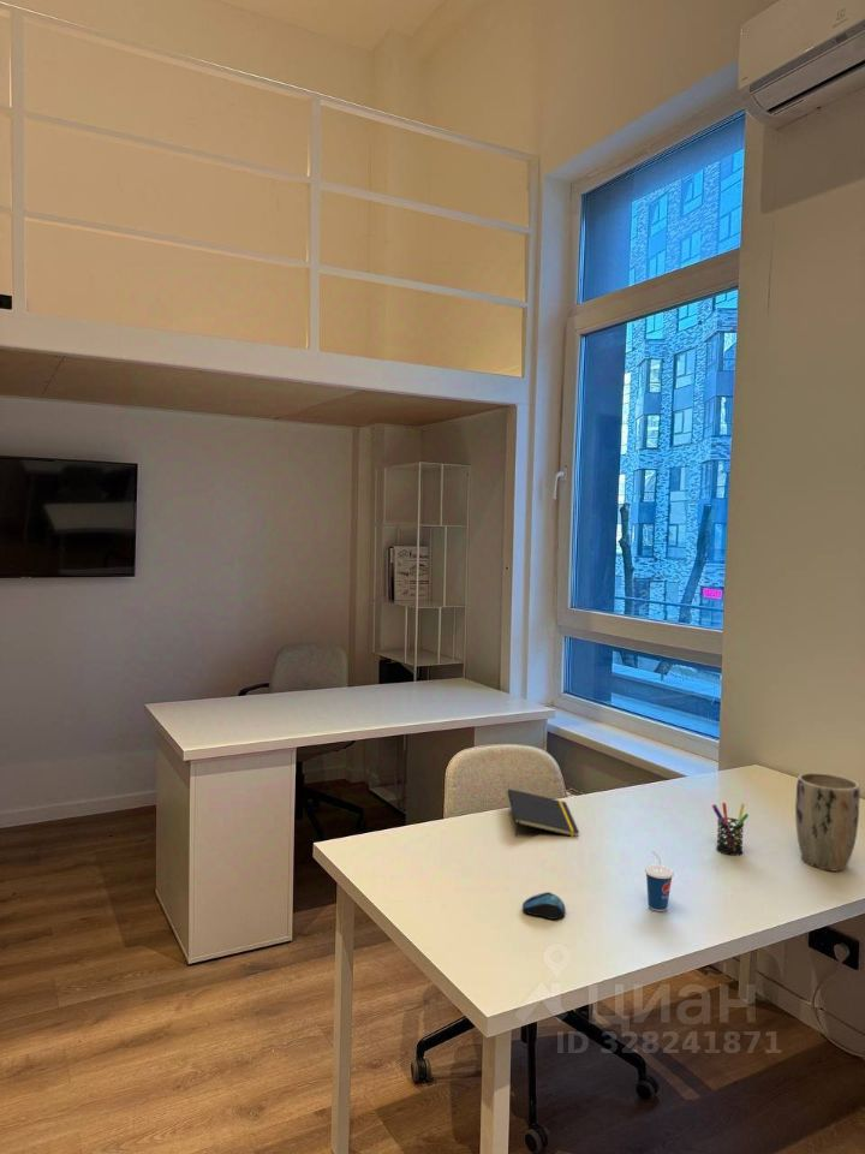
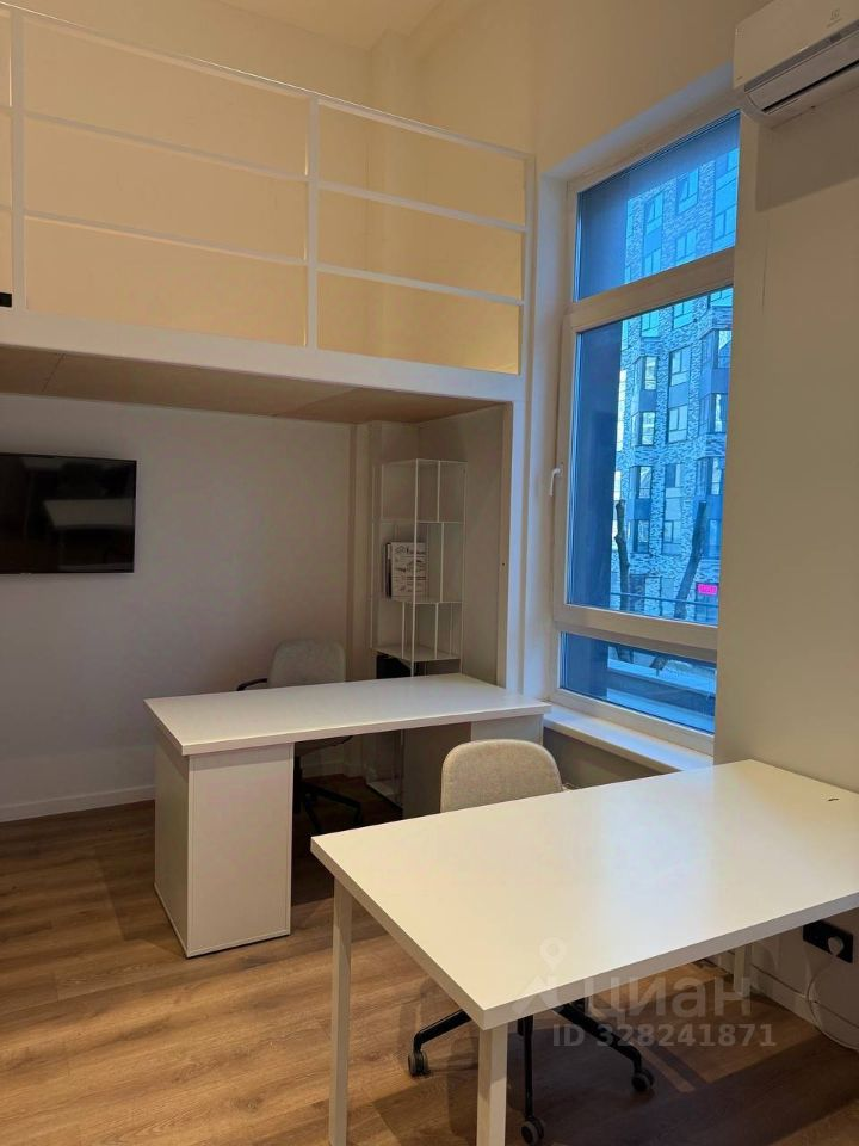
- plant pot (825, 821)
- computer mouse (543, 902)
- cup (658, 878)
- notepad (541, 811)
- pen holder (732, 826)
